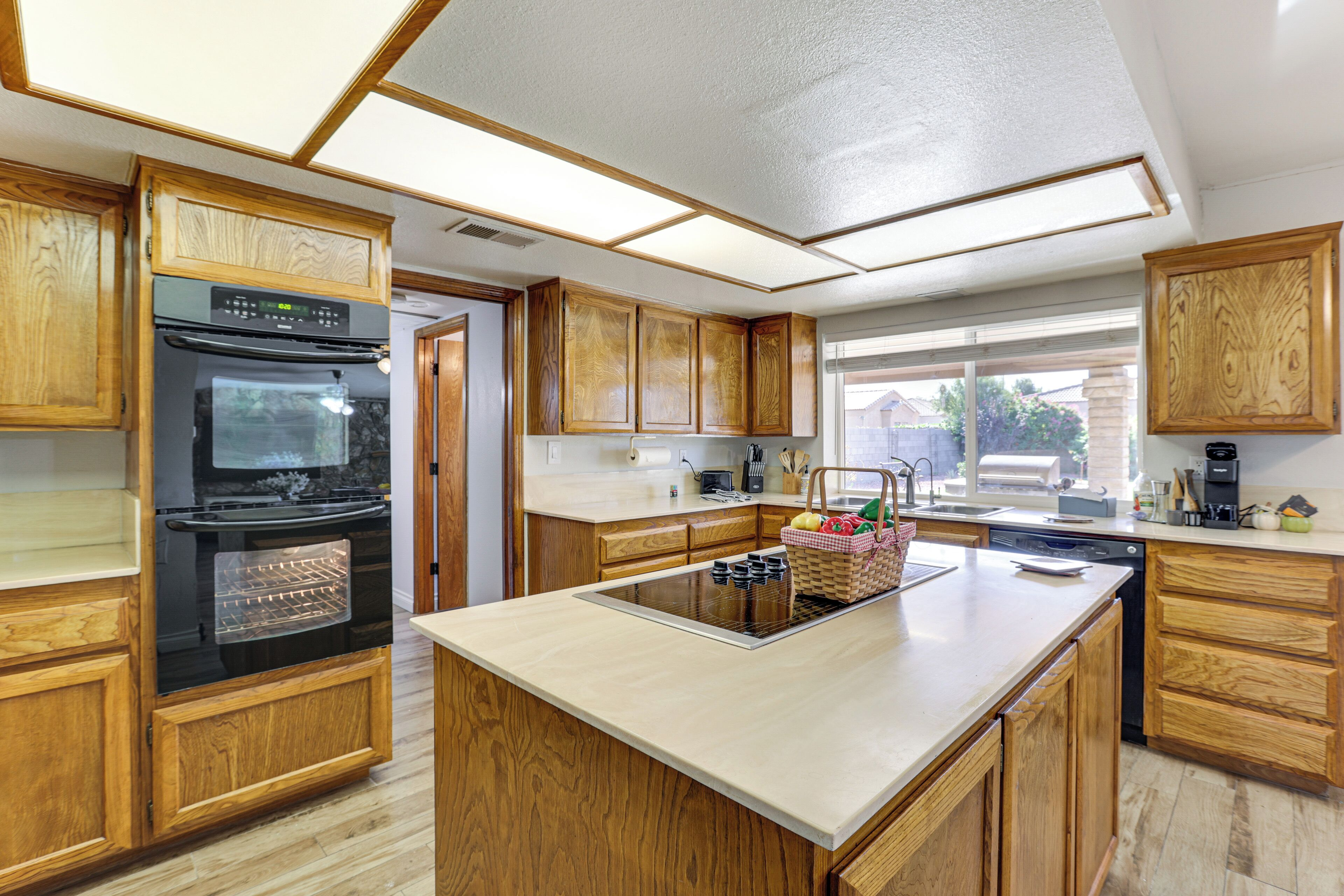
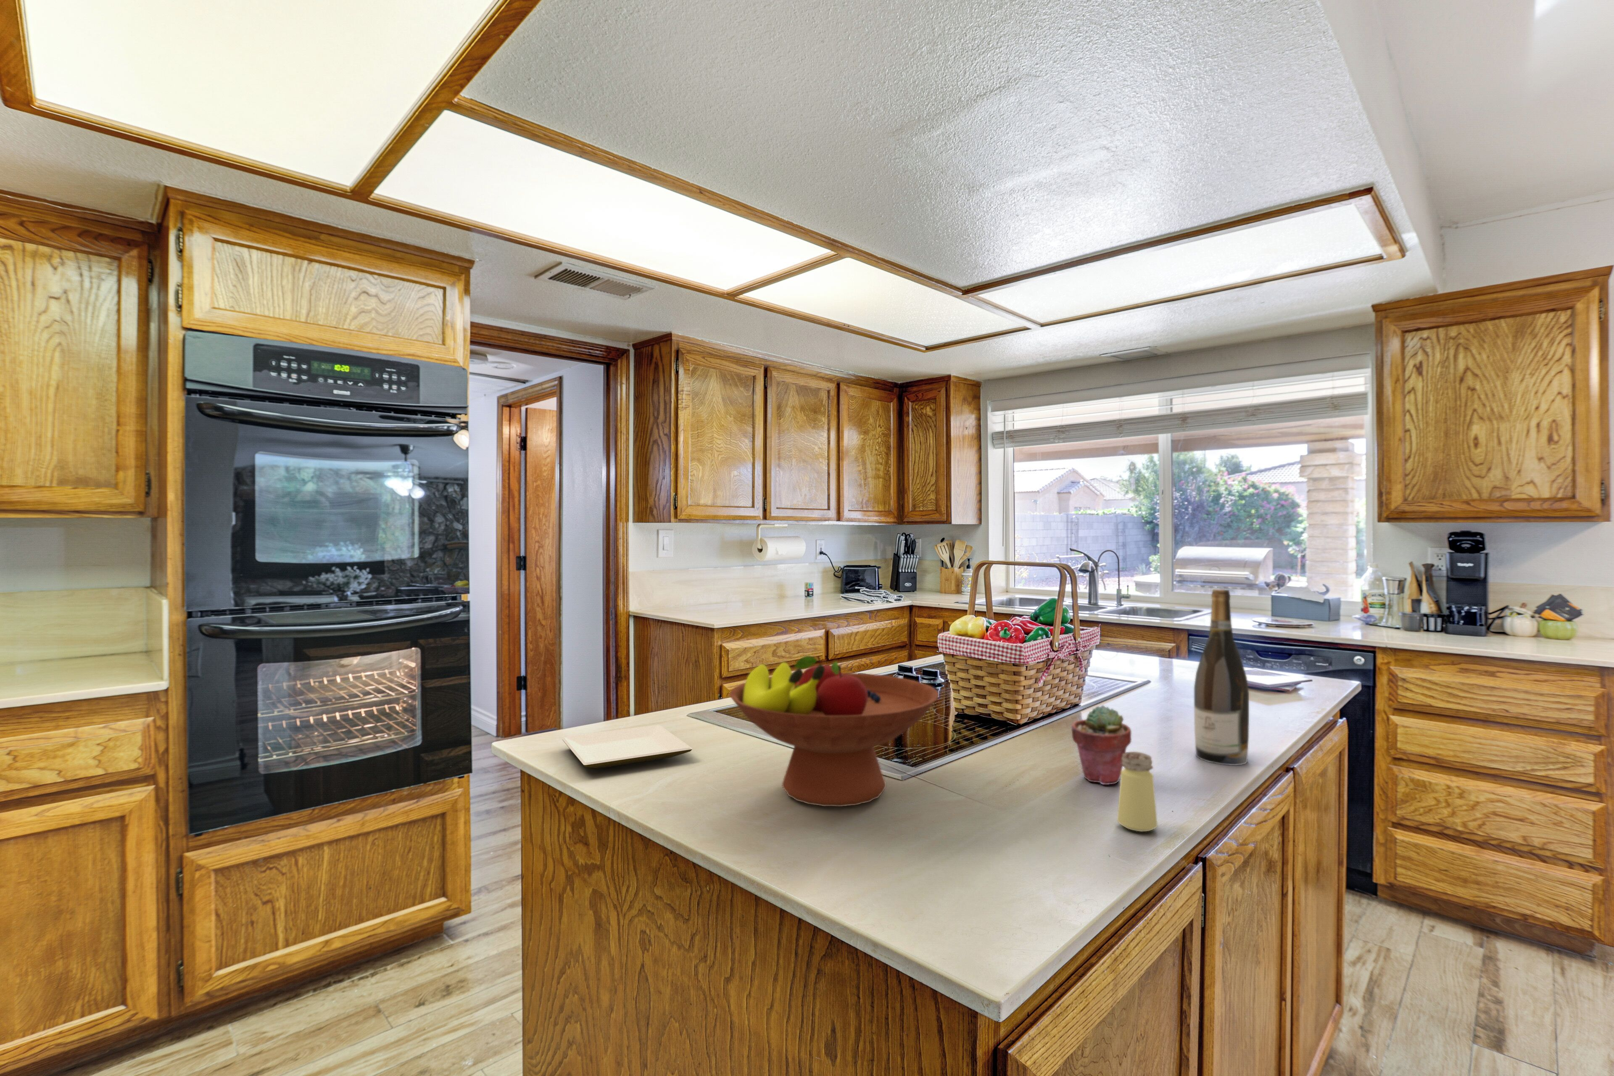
+ wine bottle (1221, 674)
+ fruit bowl (833, 722)
+ saltshaker (1137, 789)
+ potted succulent (1101, 741)
+ plate (626, 748)
